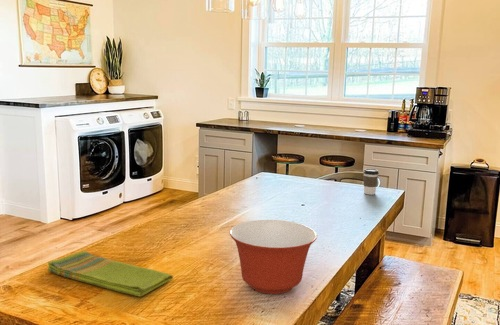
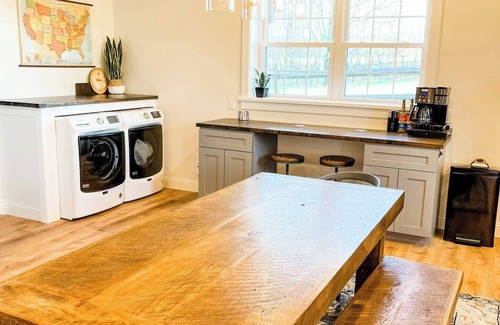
- dish towel (109, 270)
- coffee cup (370, 181)
- mixing bowl (272, 258)
